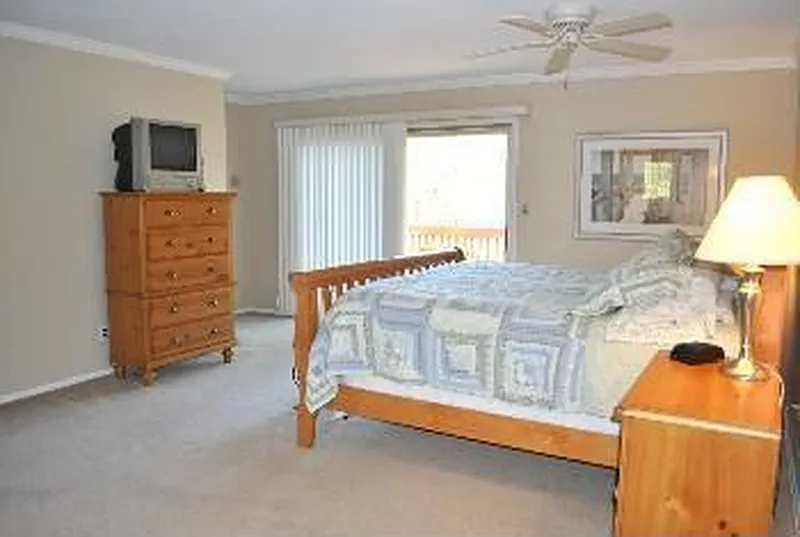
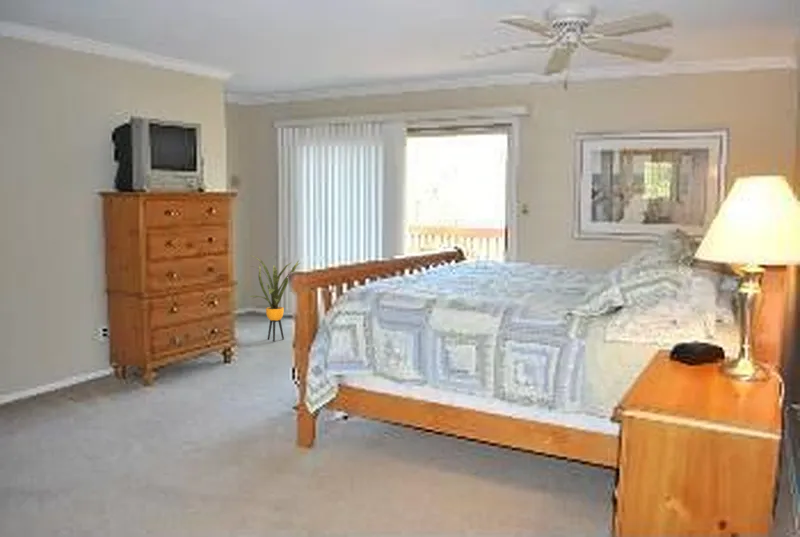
+ house plant (274, 297)
